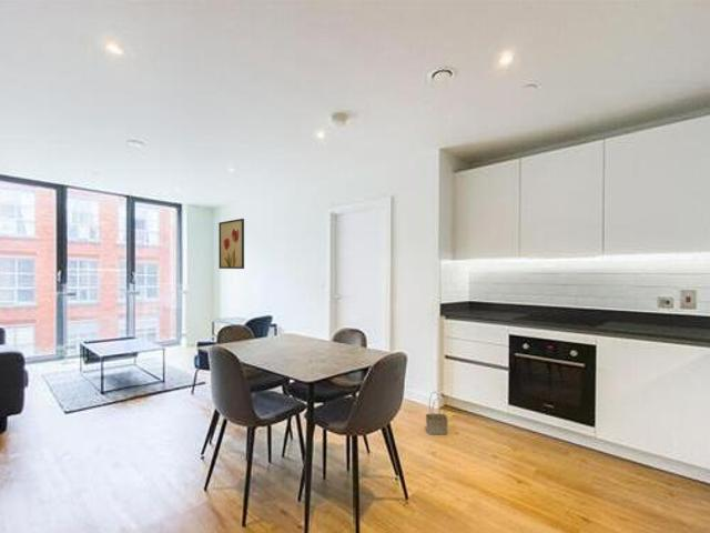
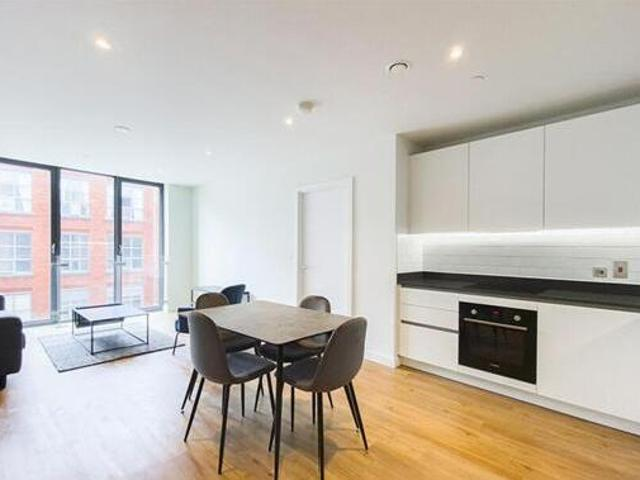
- wall art (231, 244)
- basket (436, 414)
